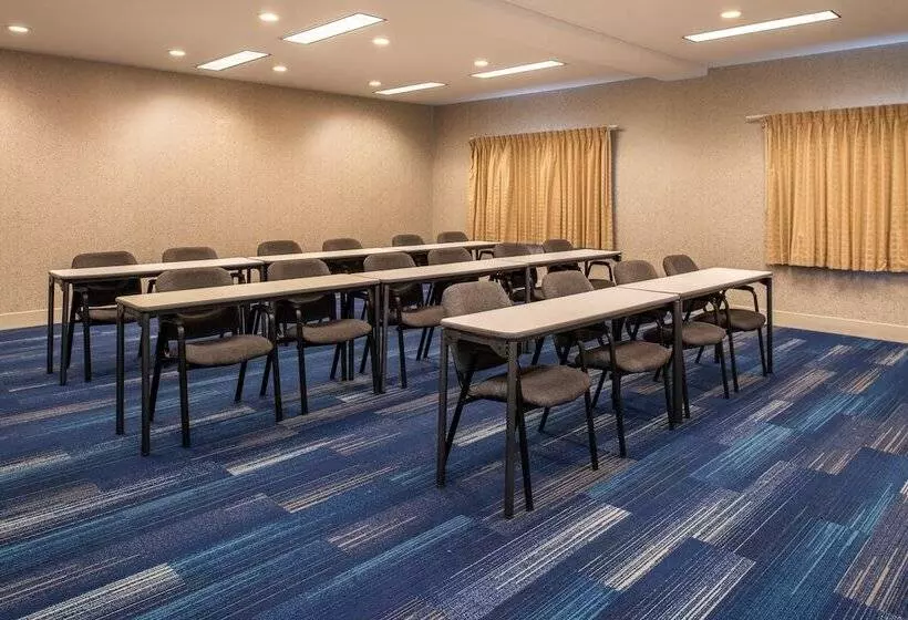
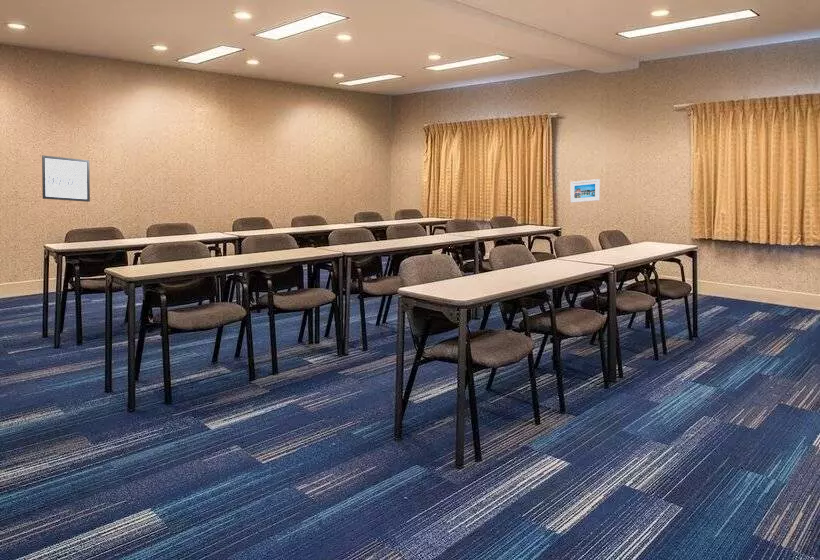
+ wall art (66, 179)
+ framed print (584, 191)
